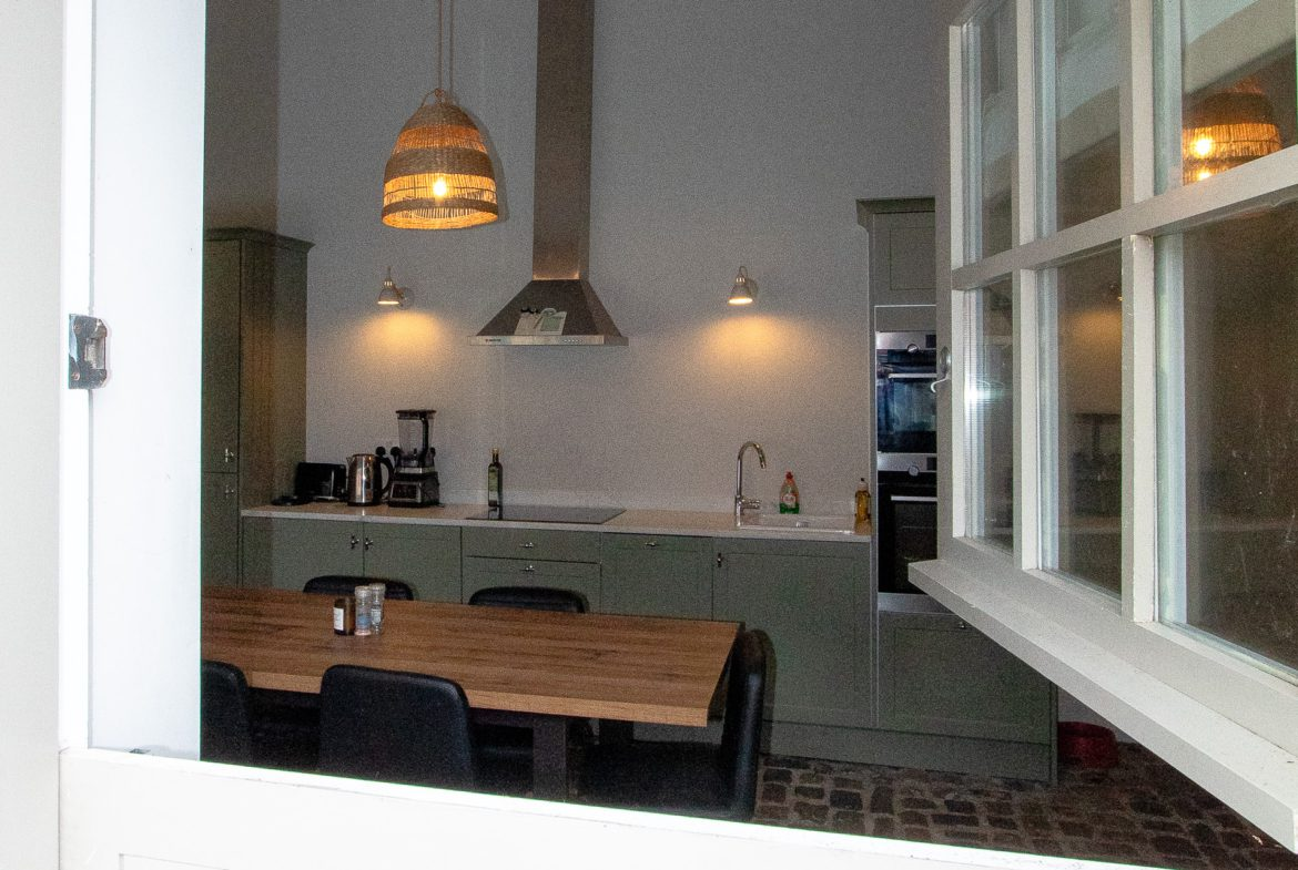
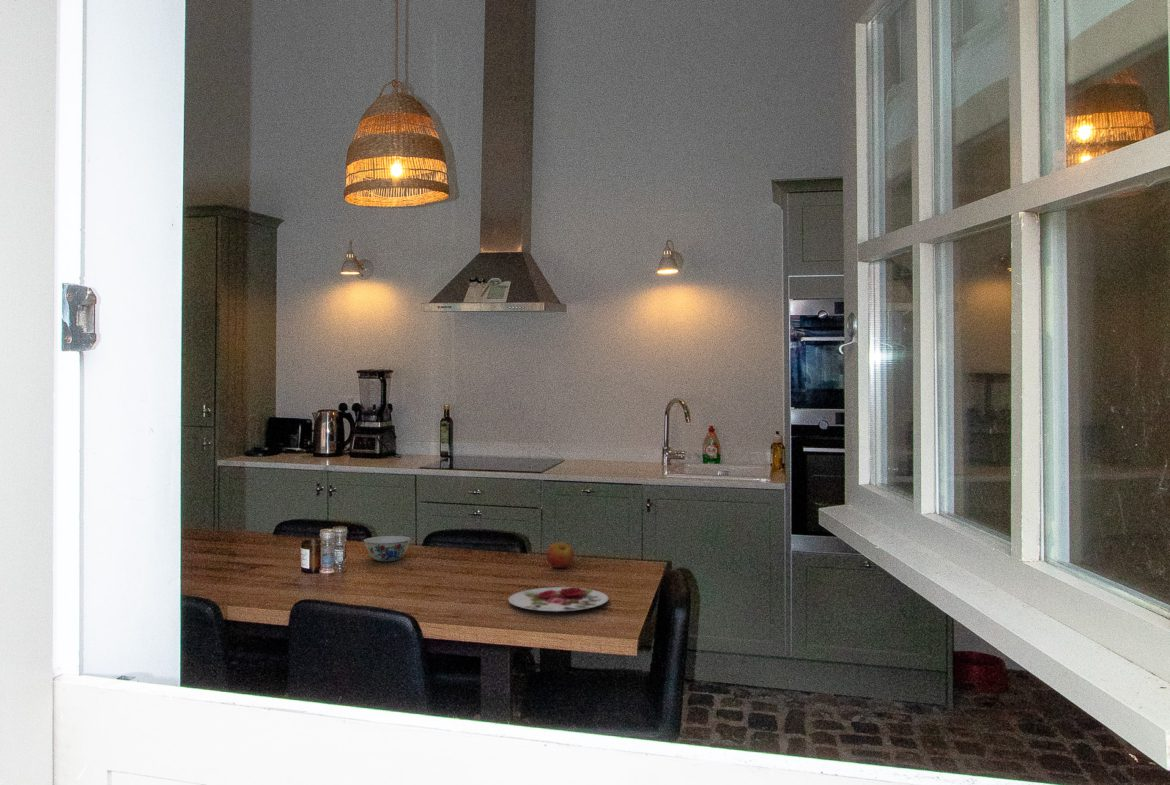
+ apple (560, 554)
+ plate (558, 597)
+ chinaware (387, 549)
